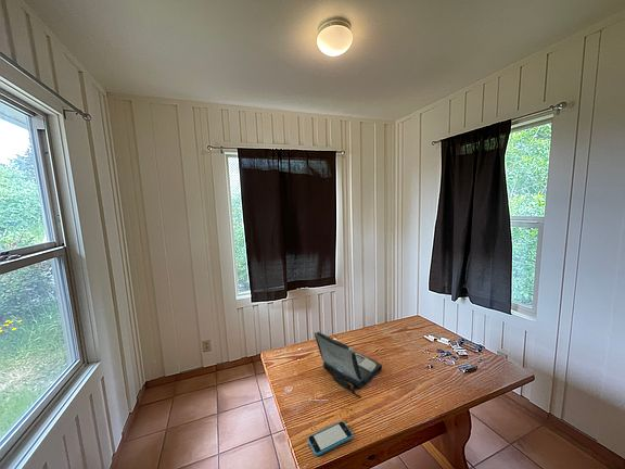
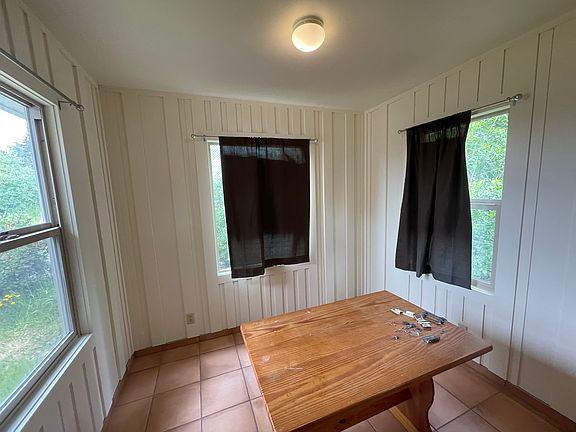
- smartphone (330, 438)
- laptop (348, 351)
